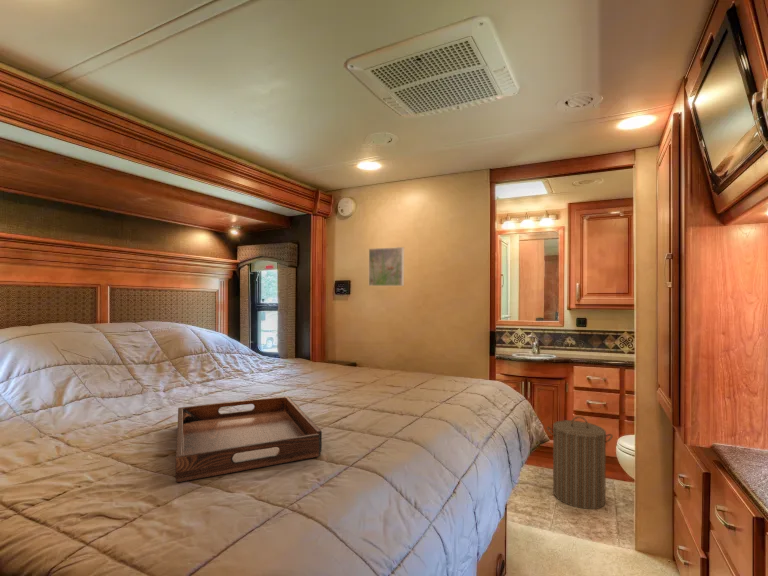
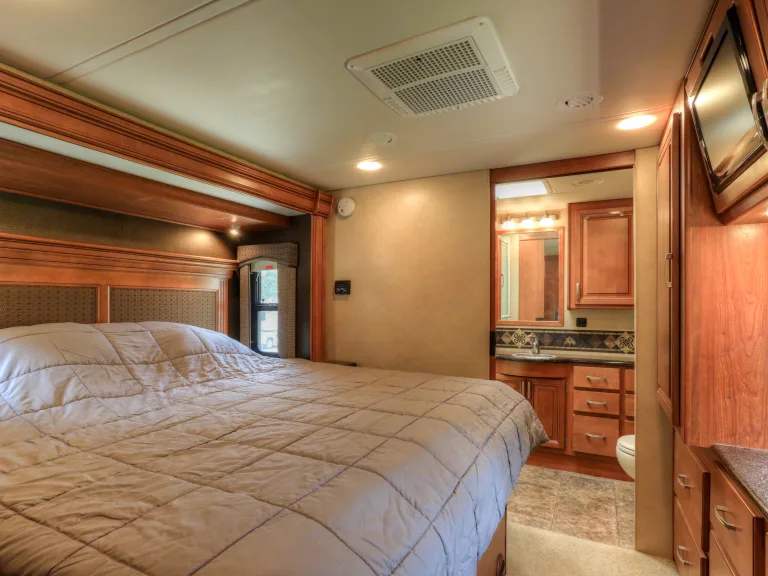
- laundry hamper (578, 456)
- serving tray (244, 429)
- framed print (386, 267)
